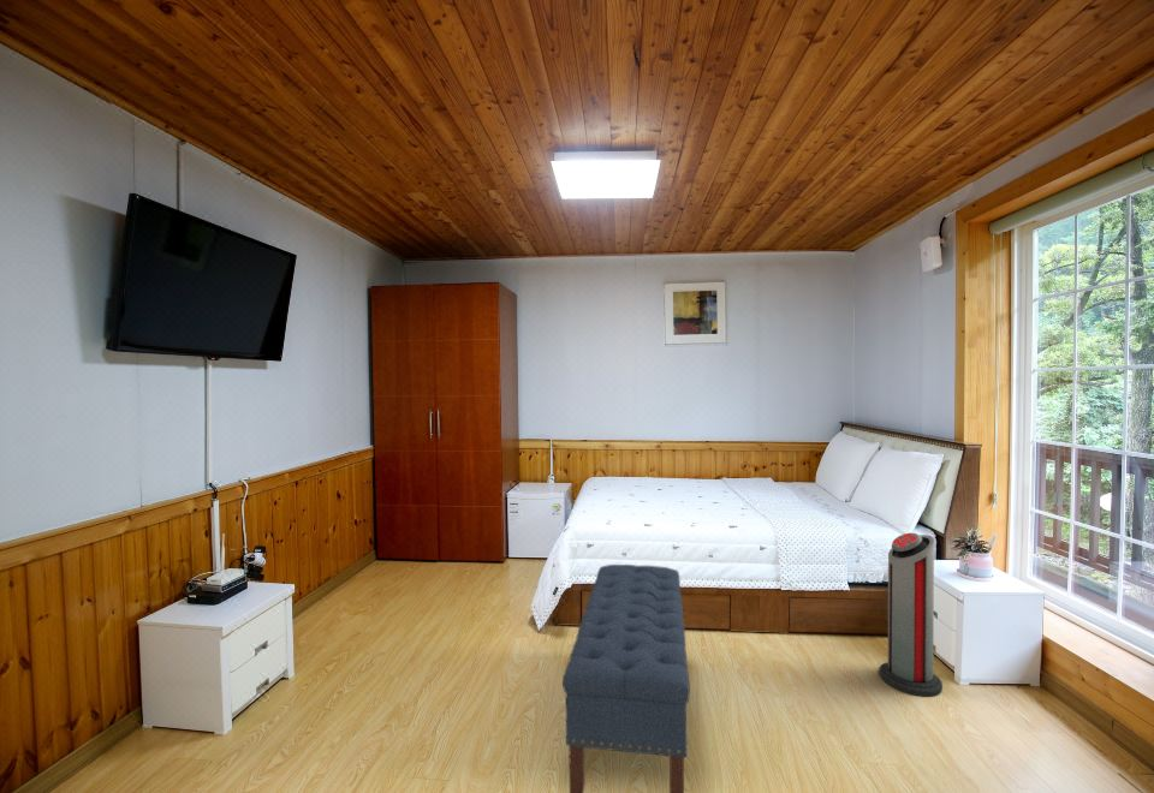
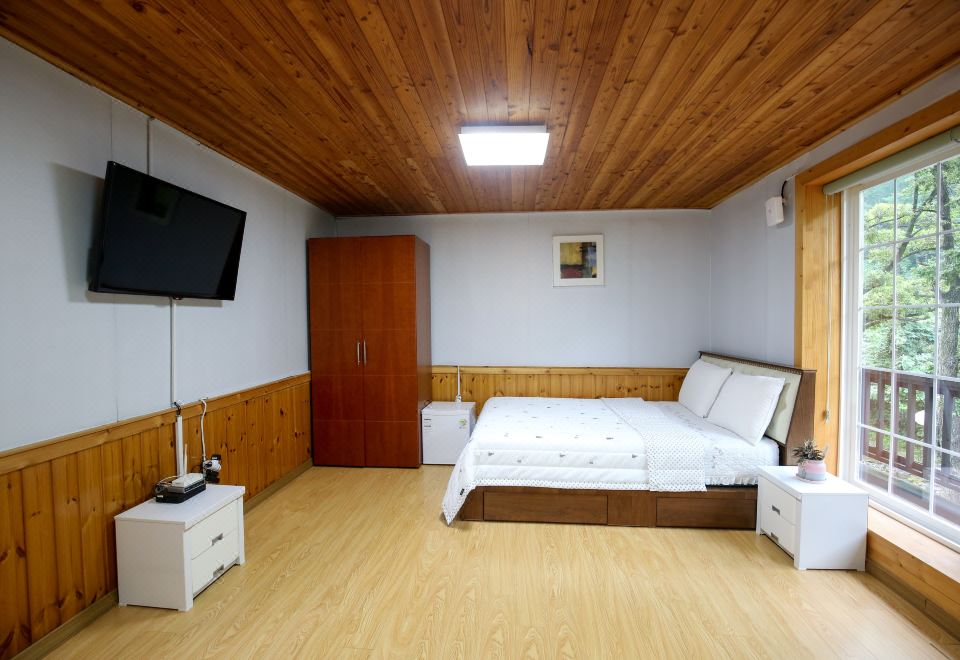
- air purifier (910, 607)
- bench (633, 661)
